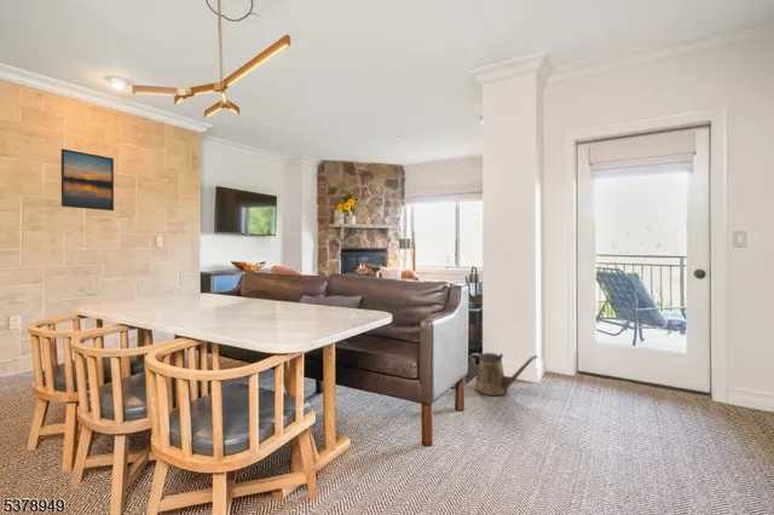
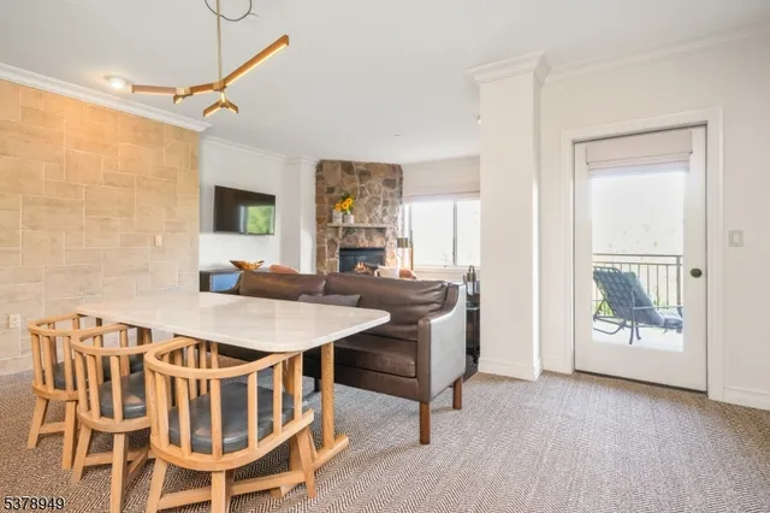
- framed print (88, 180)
- watering can (501, 371)
